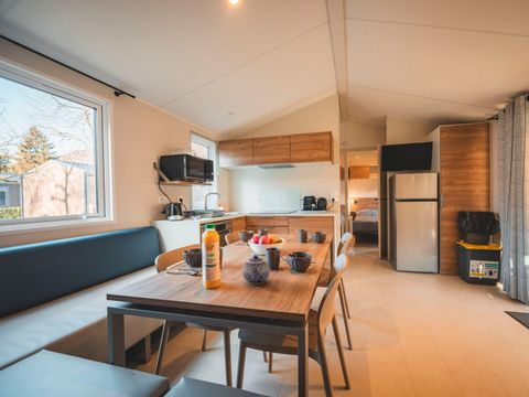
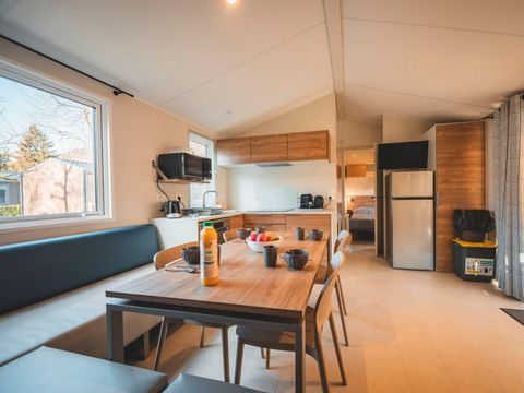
- teapot (256, 268)
